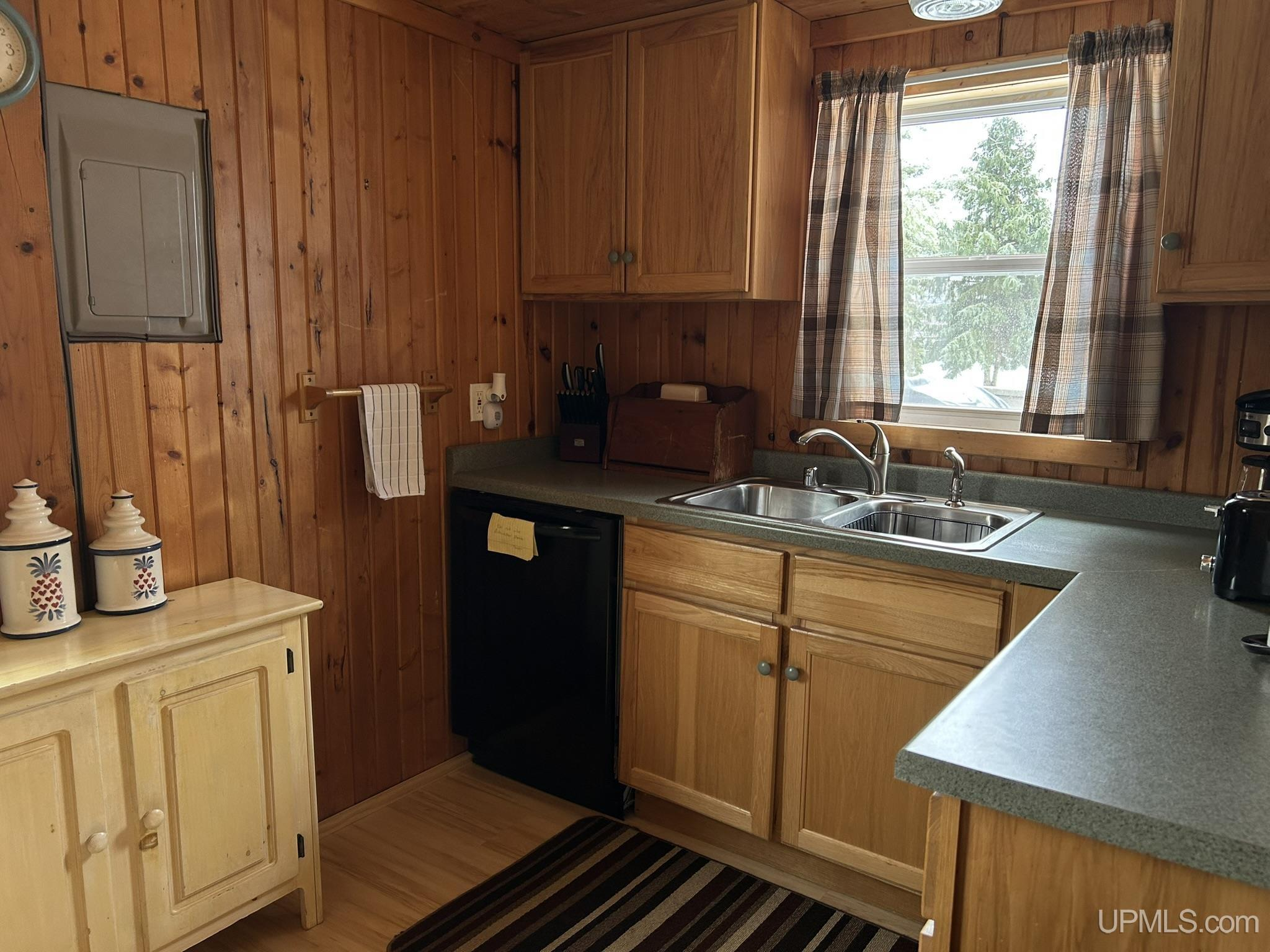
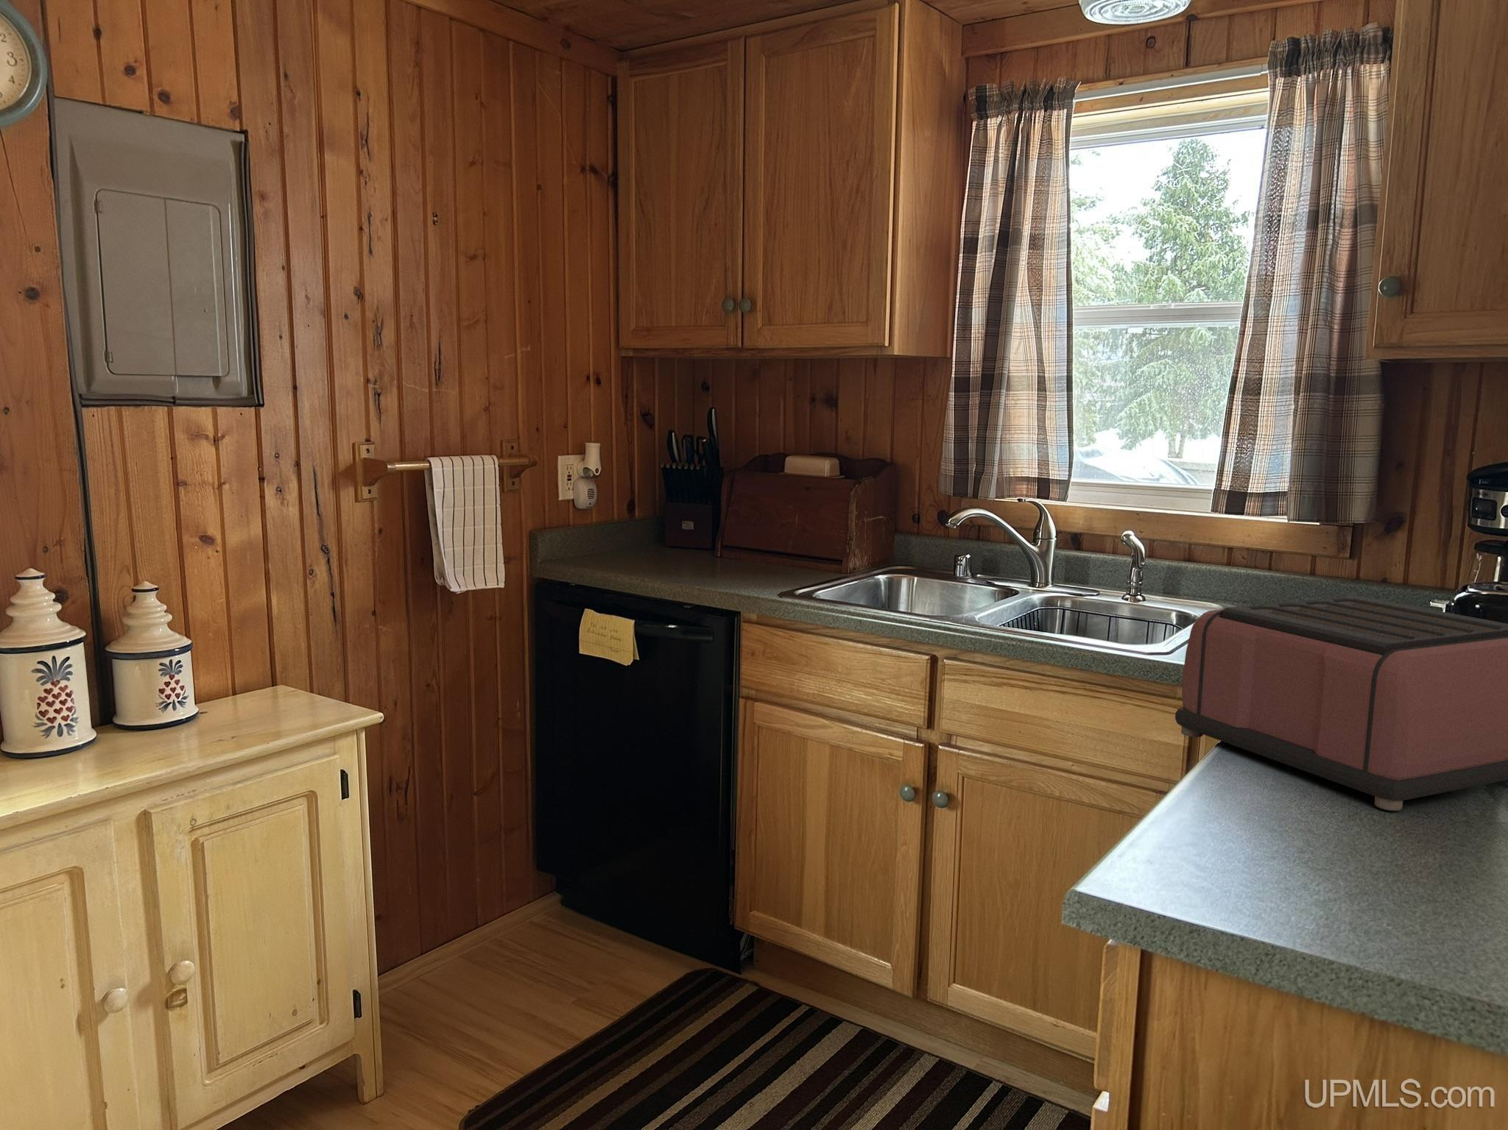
+ toaster (1352, 683)
